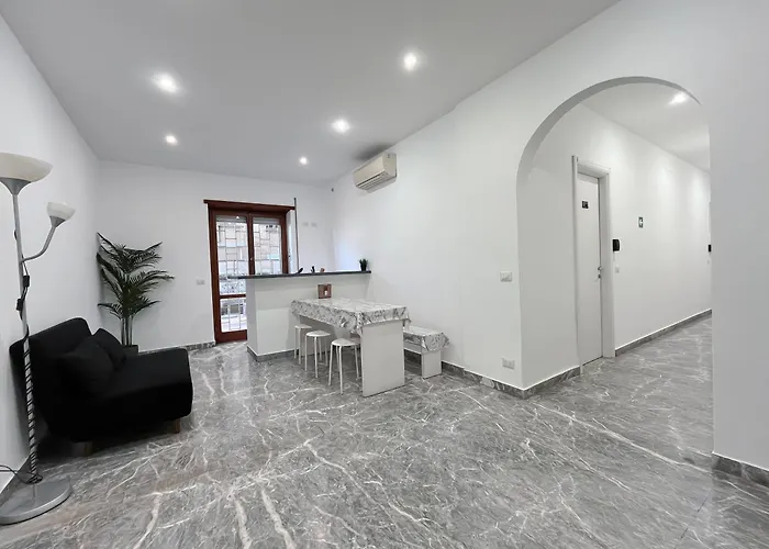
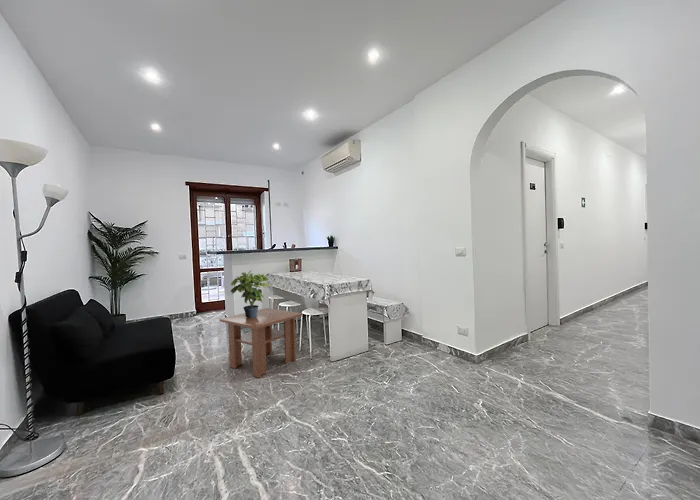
+ coffee table (262, 339)
+ potted plant (250, 293)
